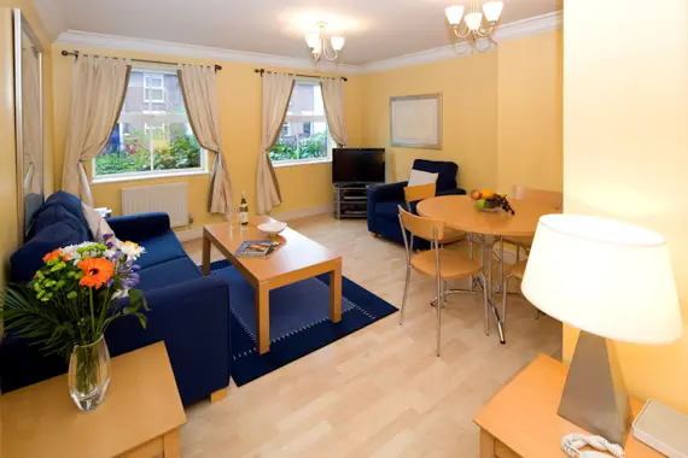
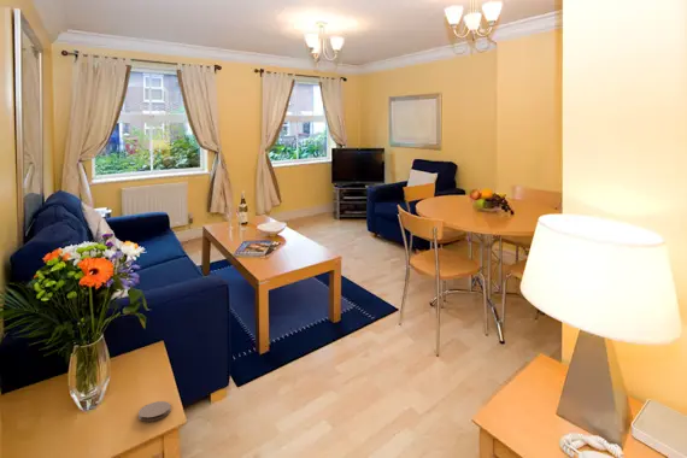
+ coaster (154, 411)
